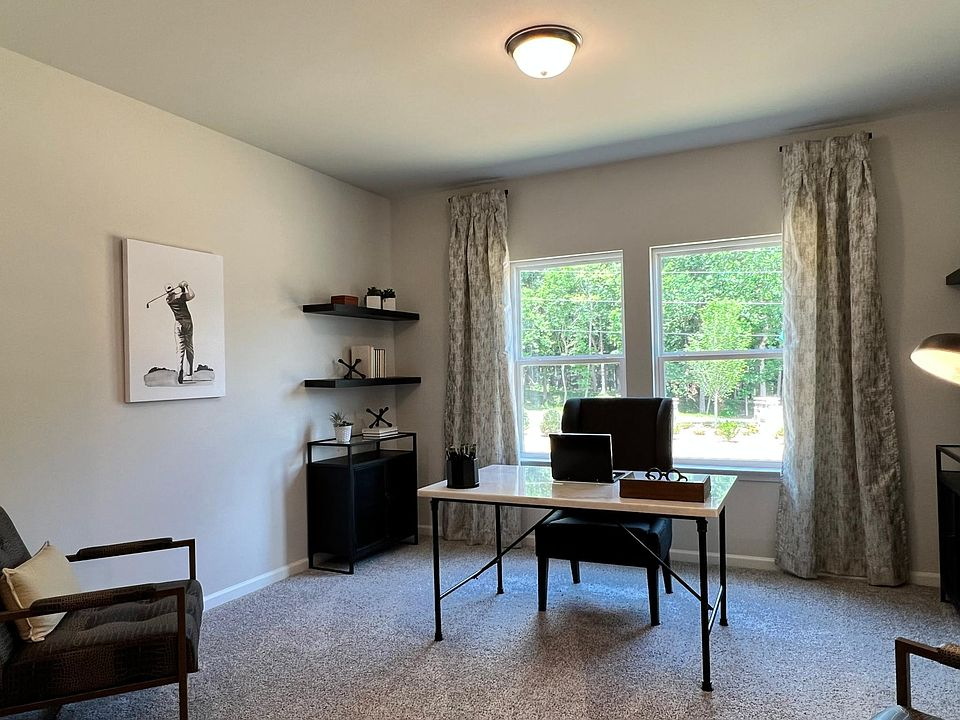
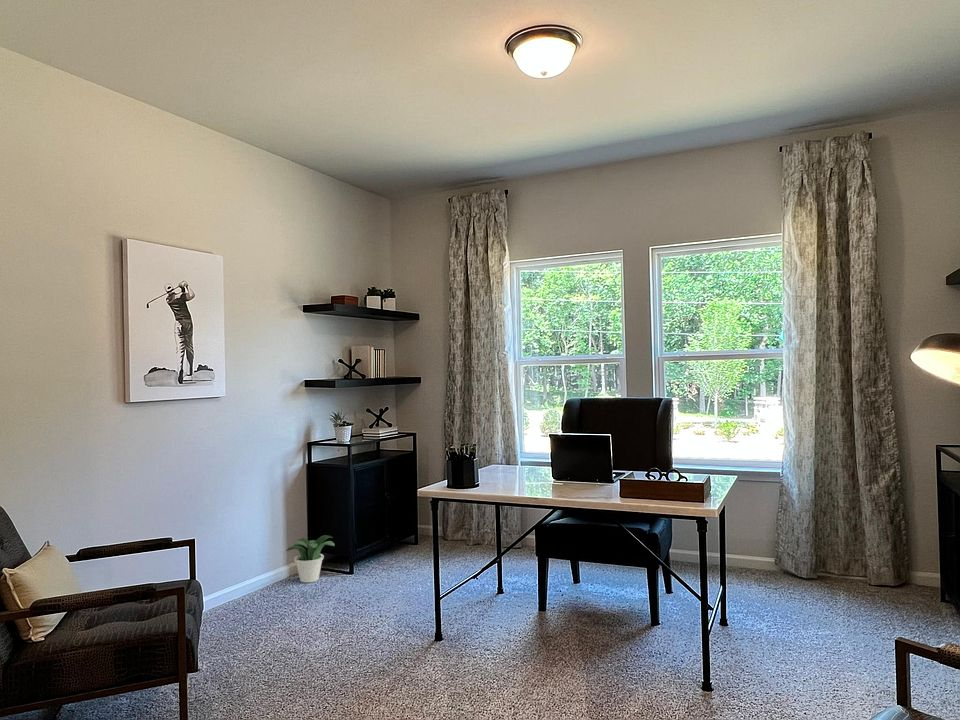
+ potted plant (313, 559)
